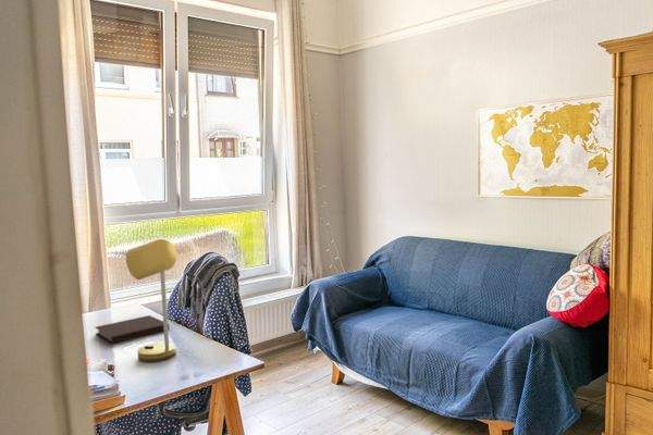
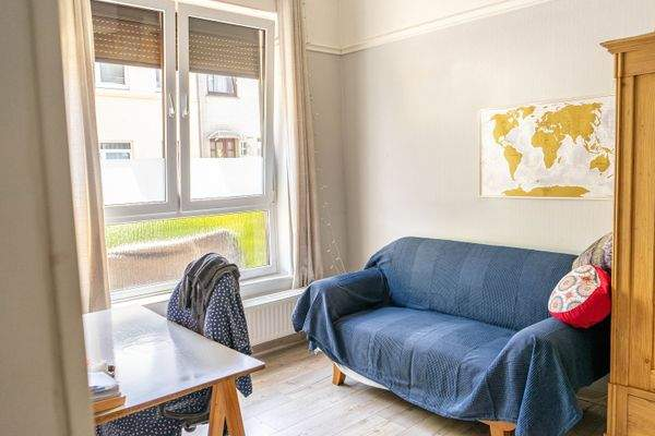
- desk lamp (161, 294)
- notebook (132, 328)
